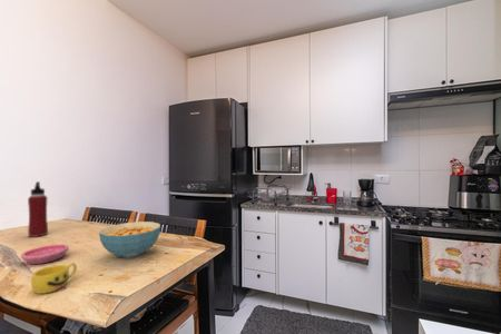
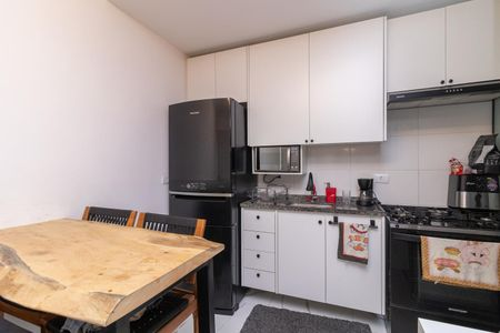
- cereal bowl (131, 240)
- water bottle (38, 208)
- saucer (46, 254)
- cup (56, 276)
